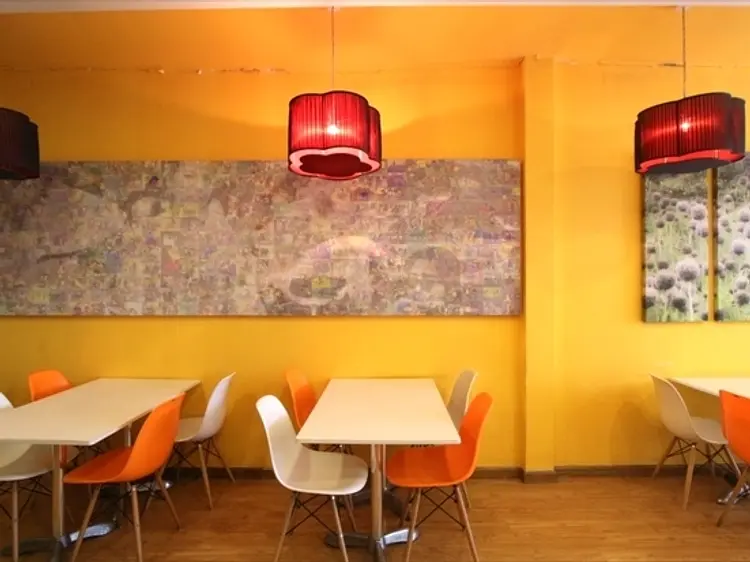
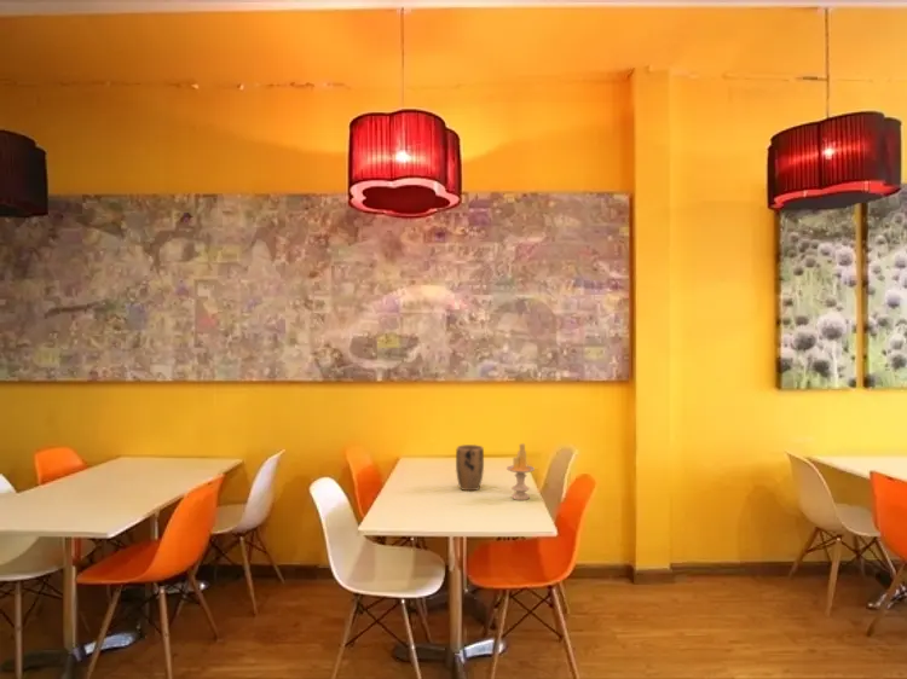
+ plant pot (469, 468)
+ candle (520, 470)
